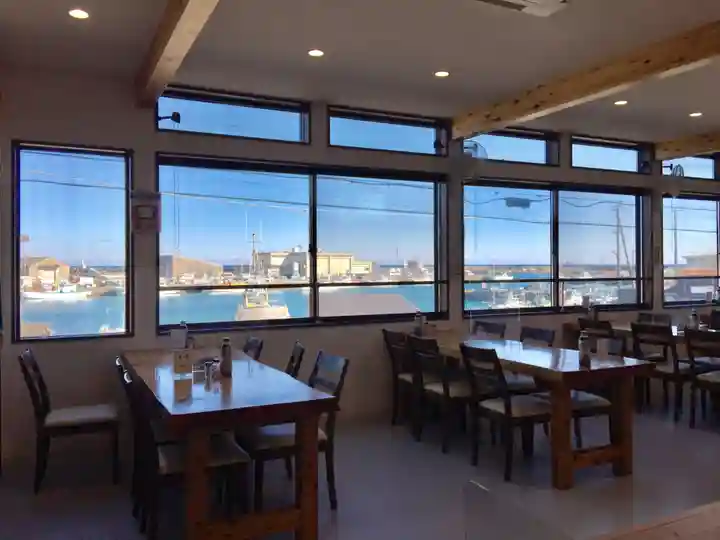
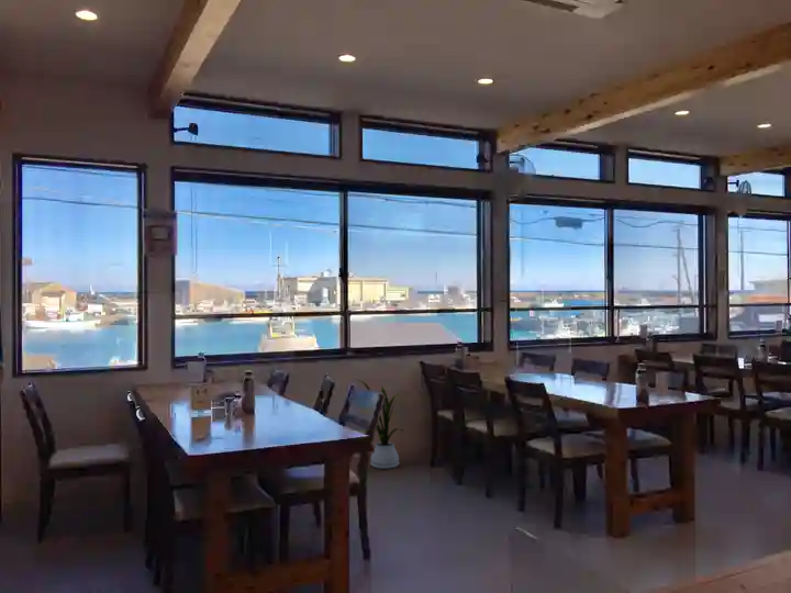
+ house plant (380, 422)
